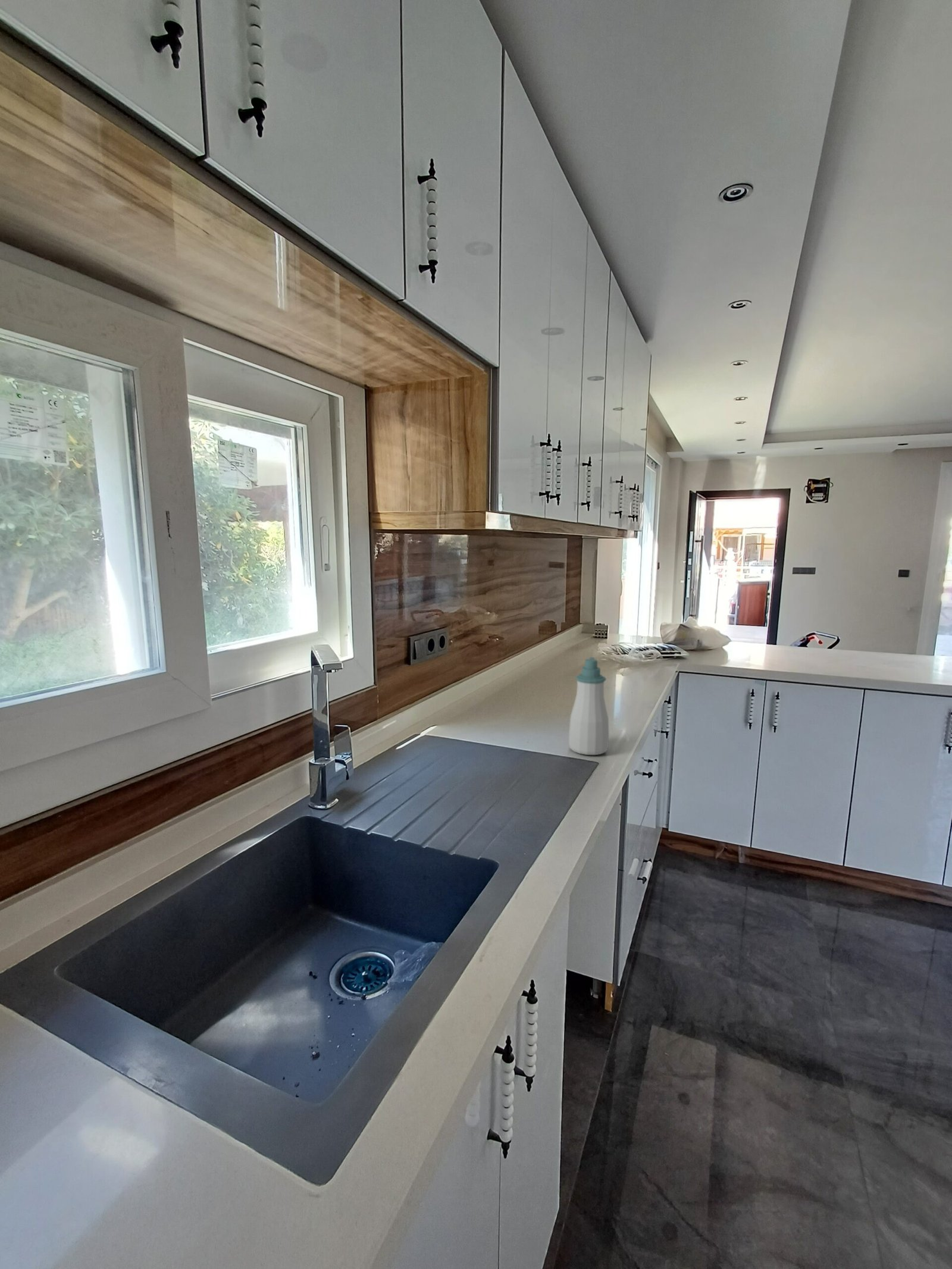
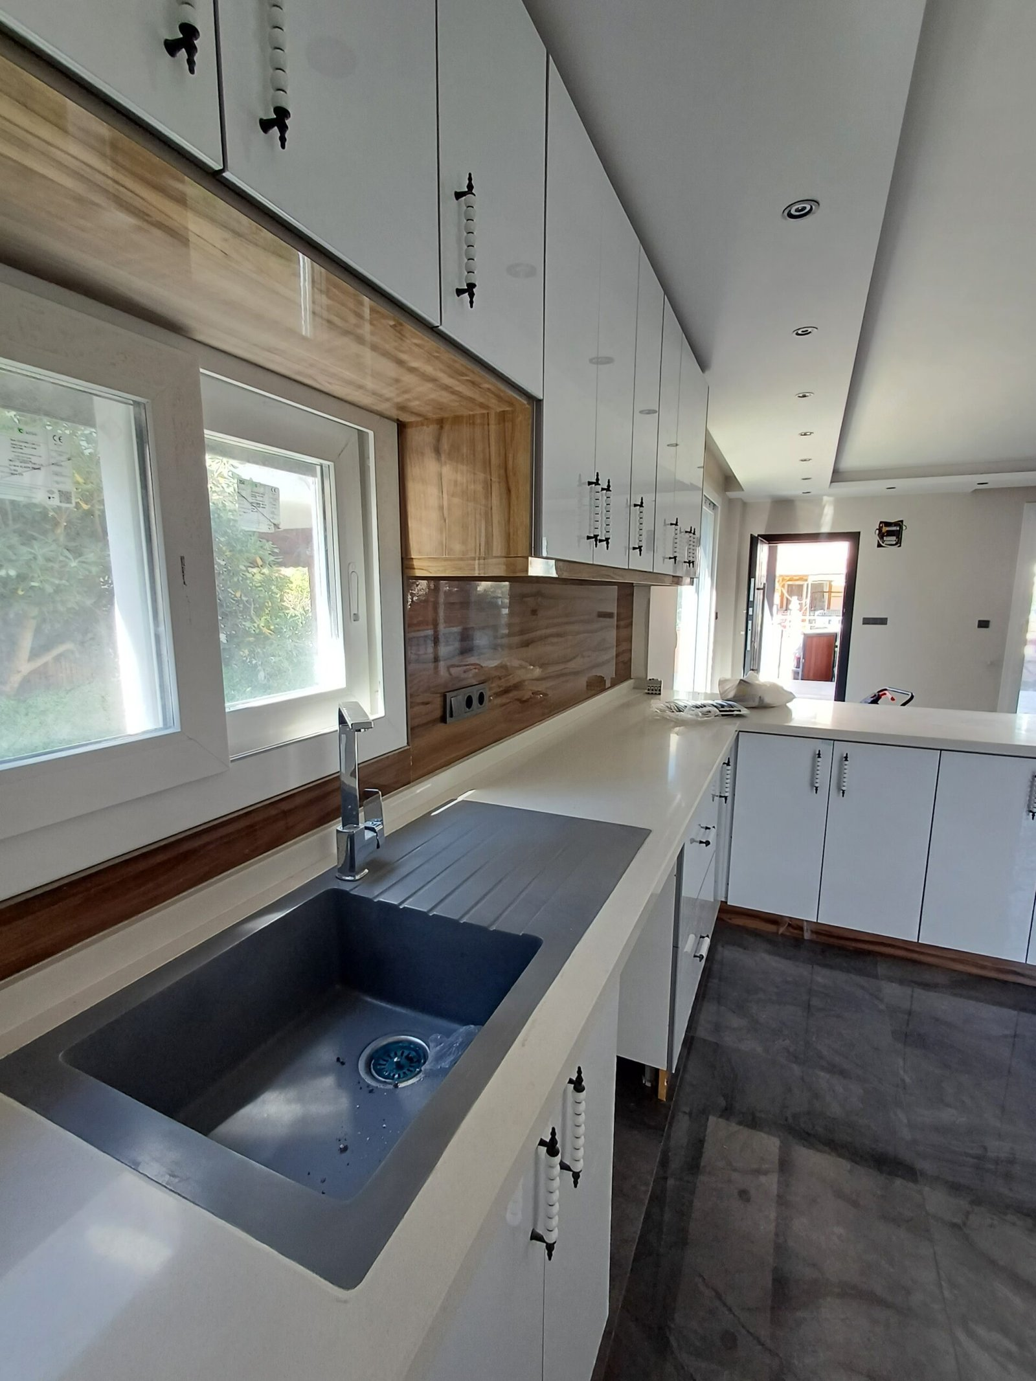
- soap bottle (590, 705)
